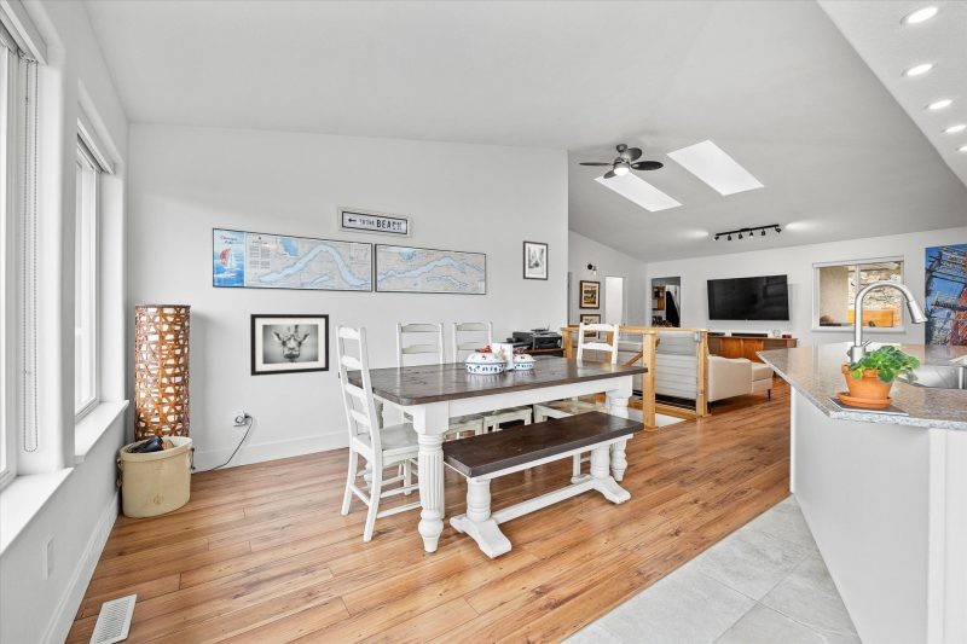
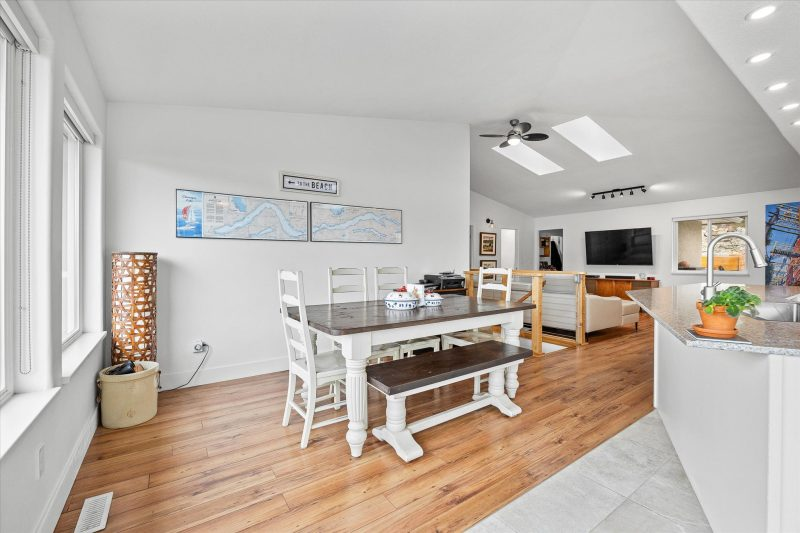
- wall art (291, 343)
- wall art (535, 261)
